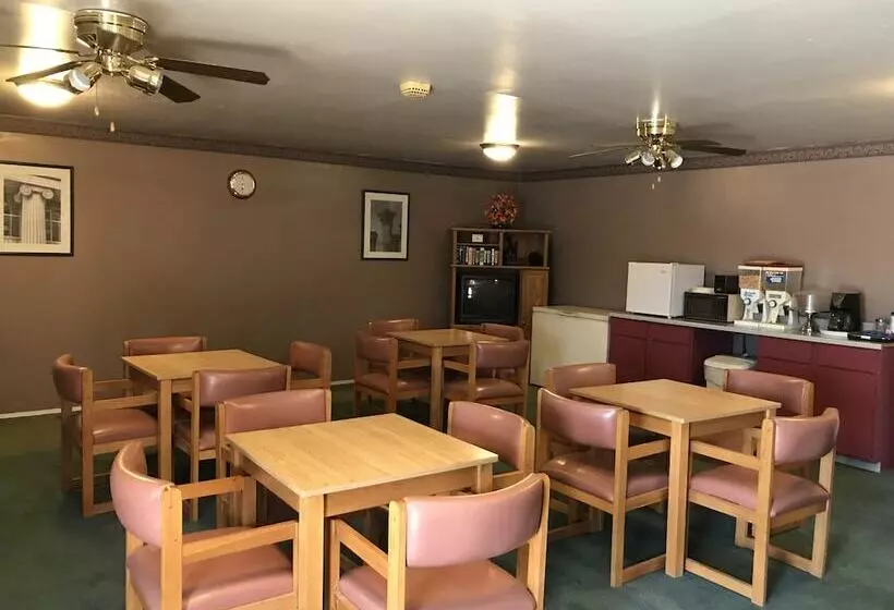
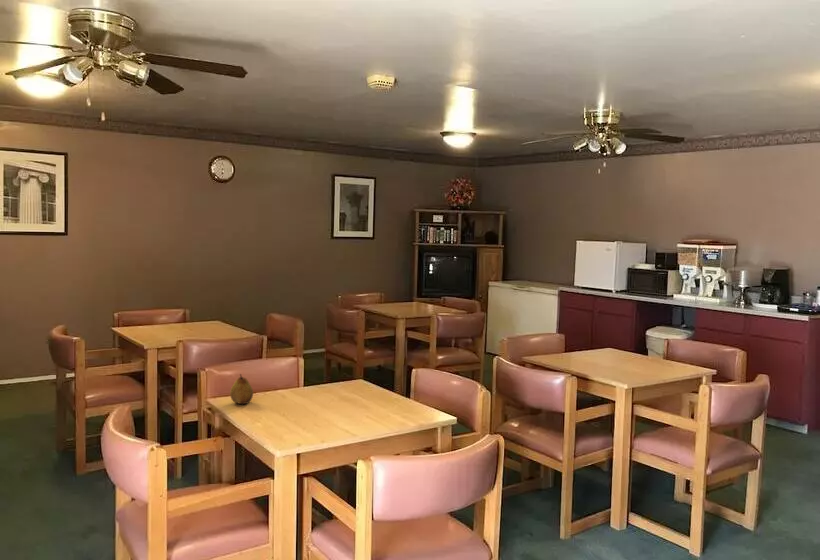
+ fruit (241, 387)
